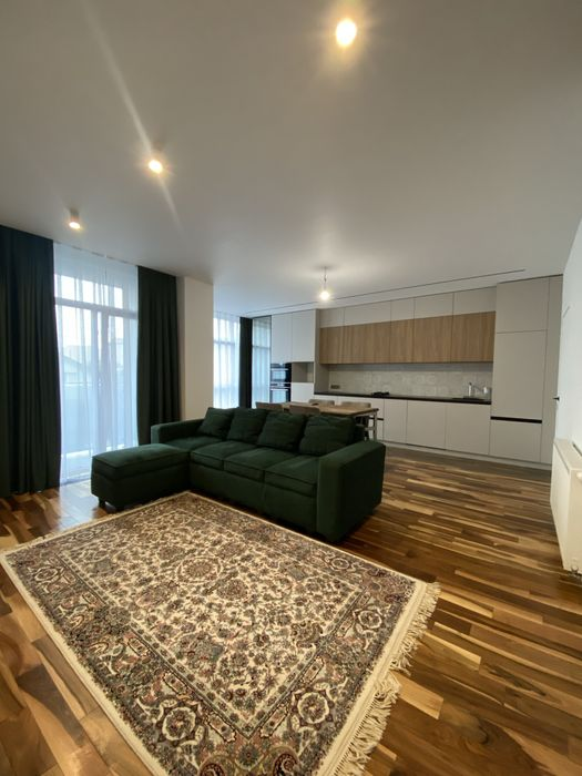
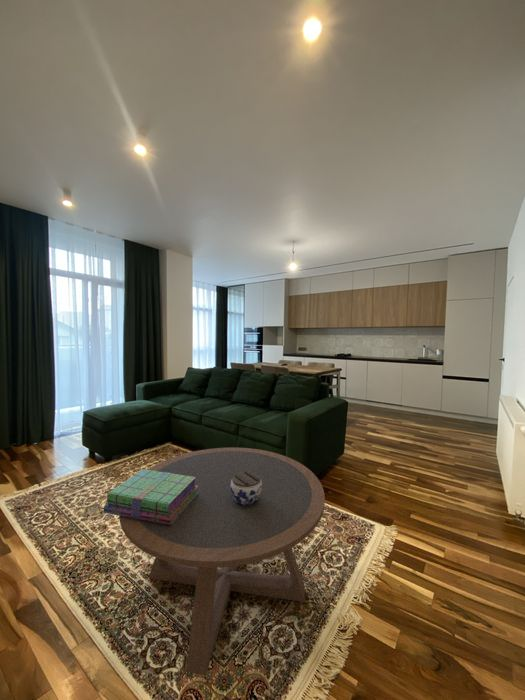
+ coffee table (226, 534)
+ stack of books (154, 493)
+ jar (246, 487)
